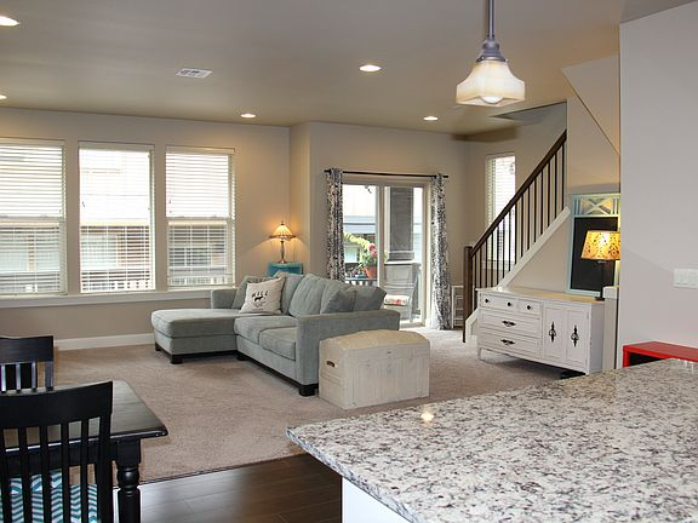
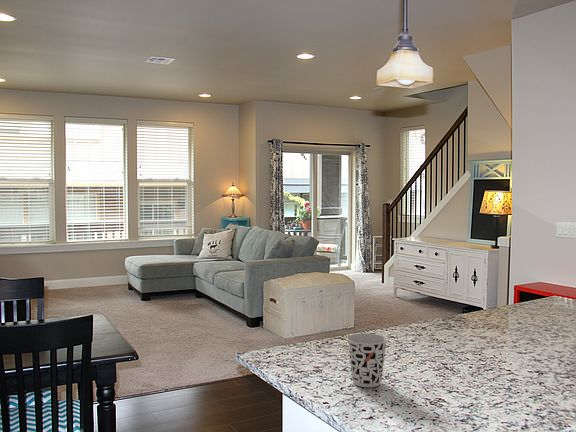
+ cup (366, 360)
